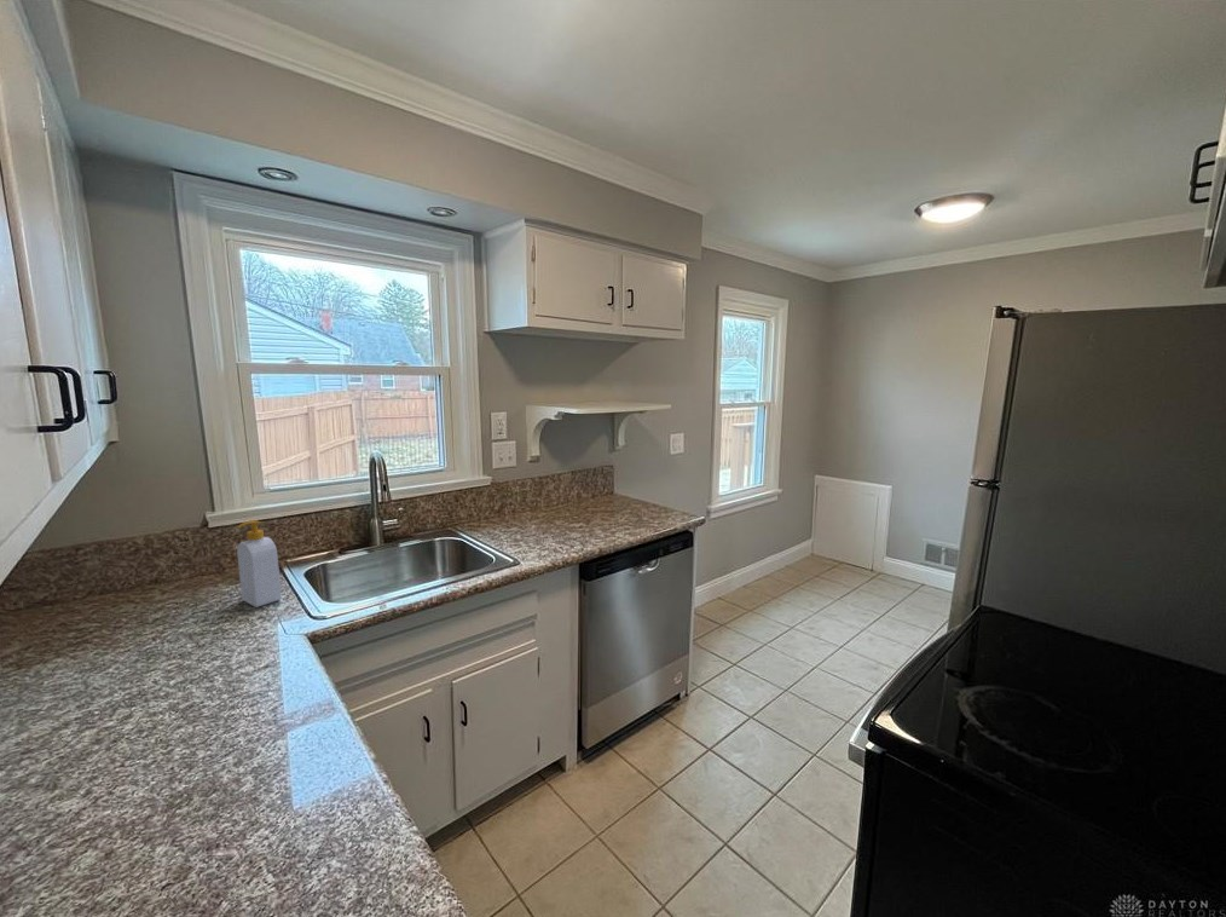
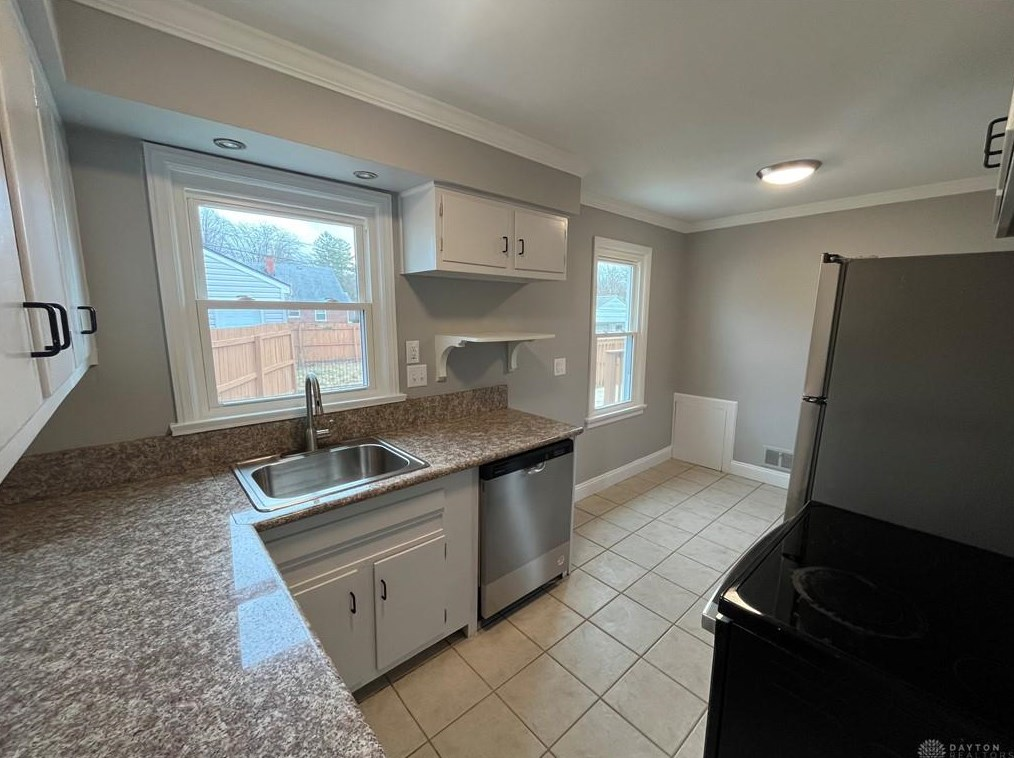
- soap bottle (256, 561)
